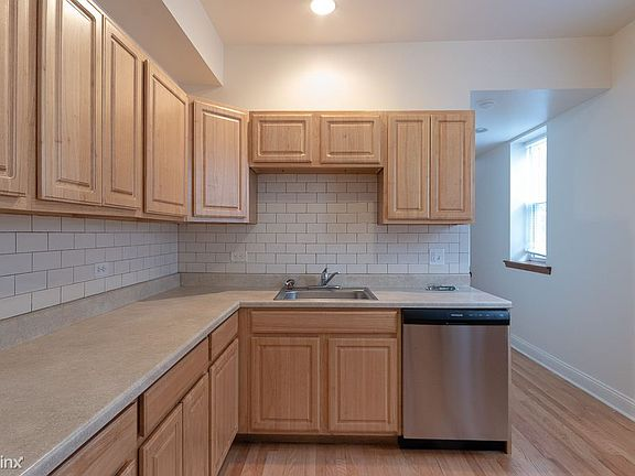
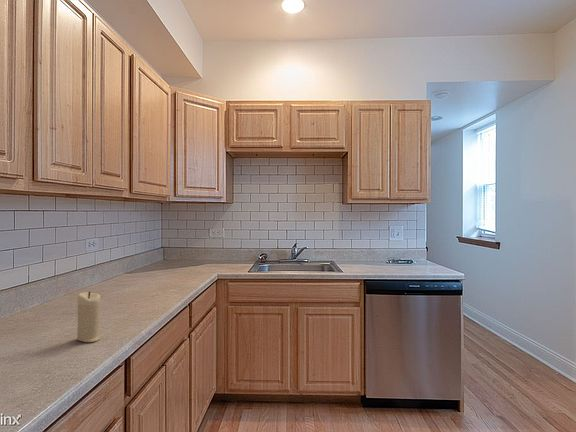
+ candle (89, 315)
